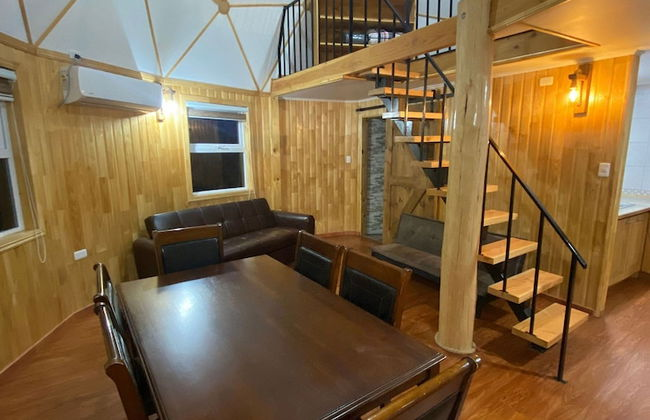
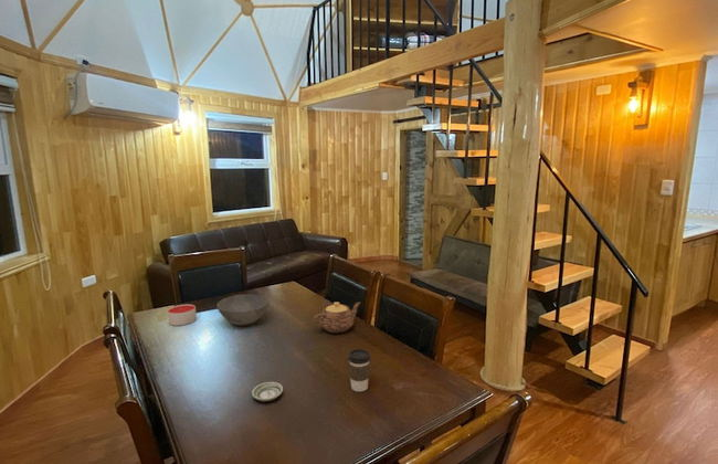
+ coffee cup (359, 370)
+ teapot (338, 315)
+ bowl (243, 312)
+ saucer (267, 393)
+ candle (181, 314)
